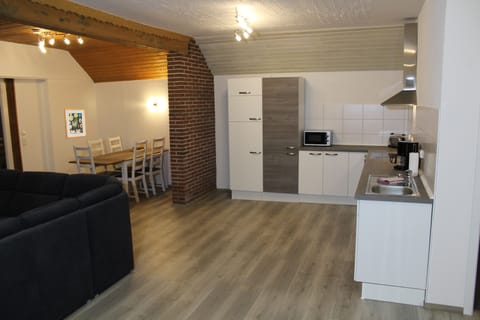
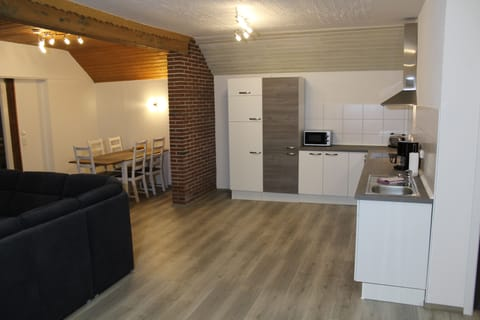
- wall art (76, 123)
